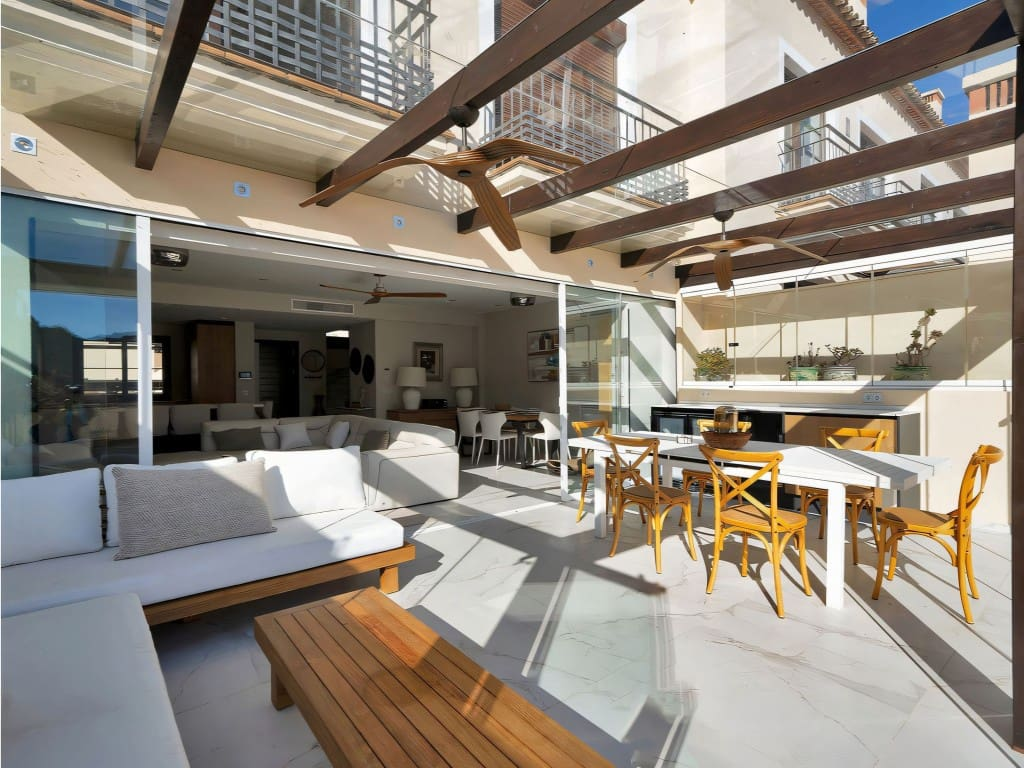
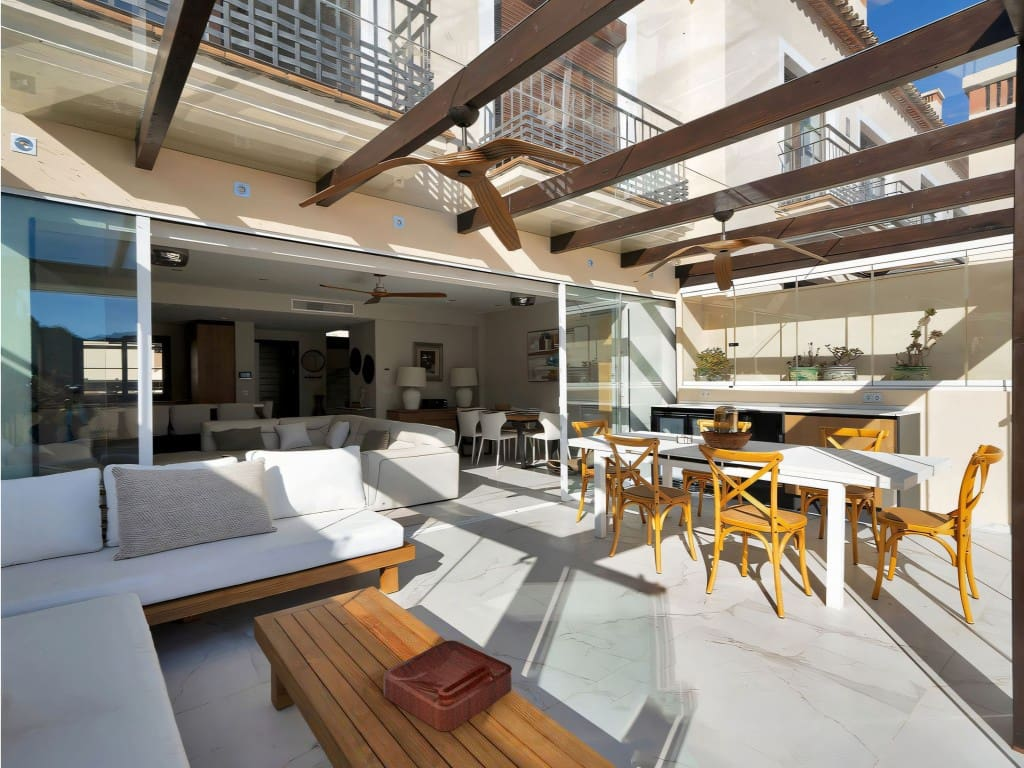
+ decorative tray (448, 680)
